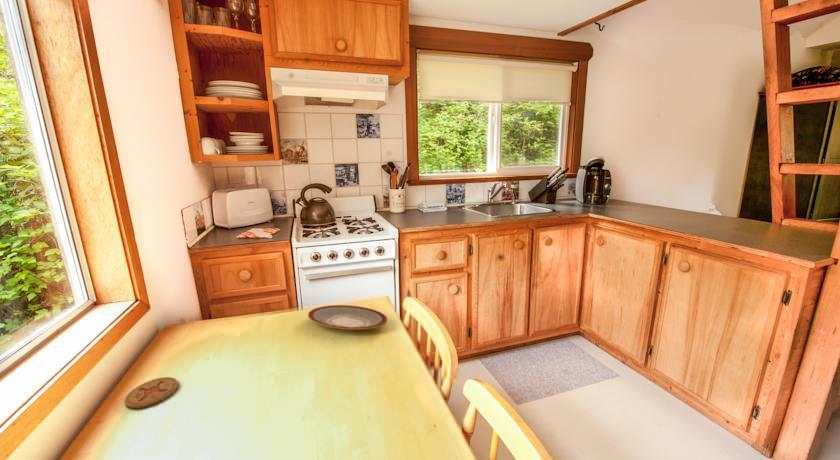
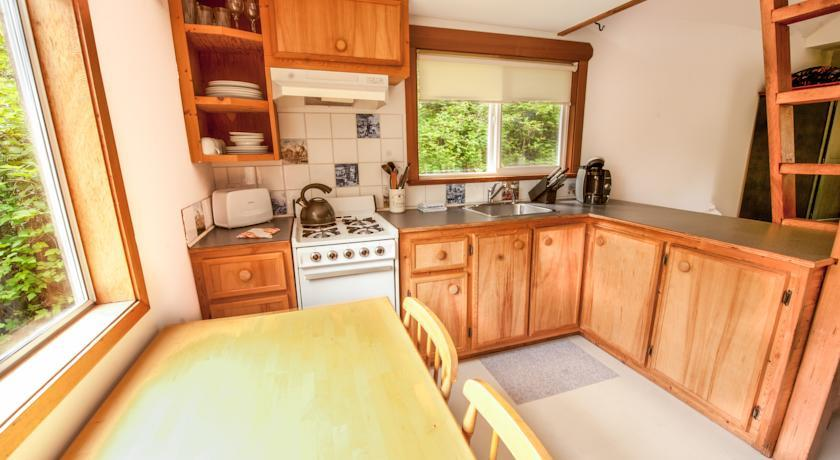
- plate (347, 319)
- coaster (152, 391)
